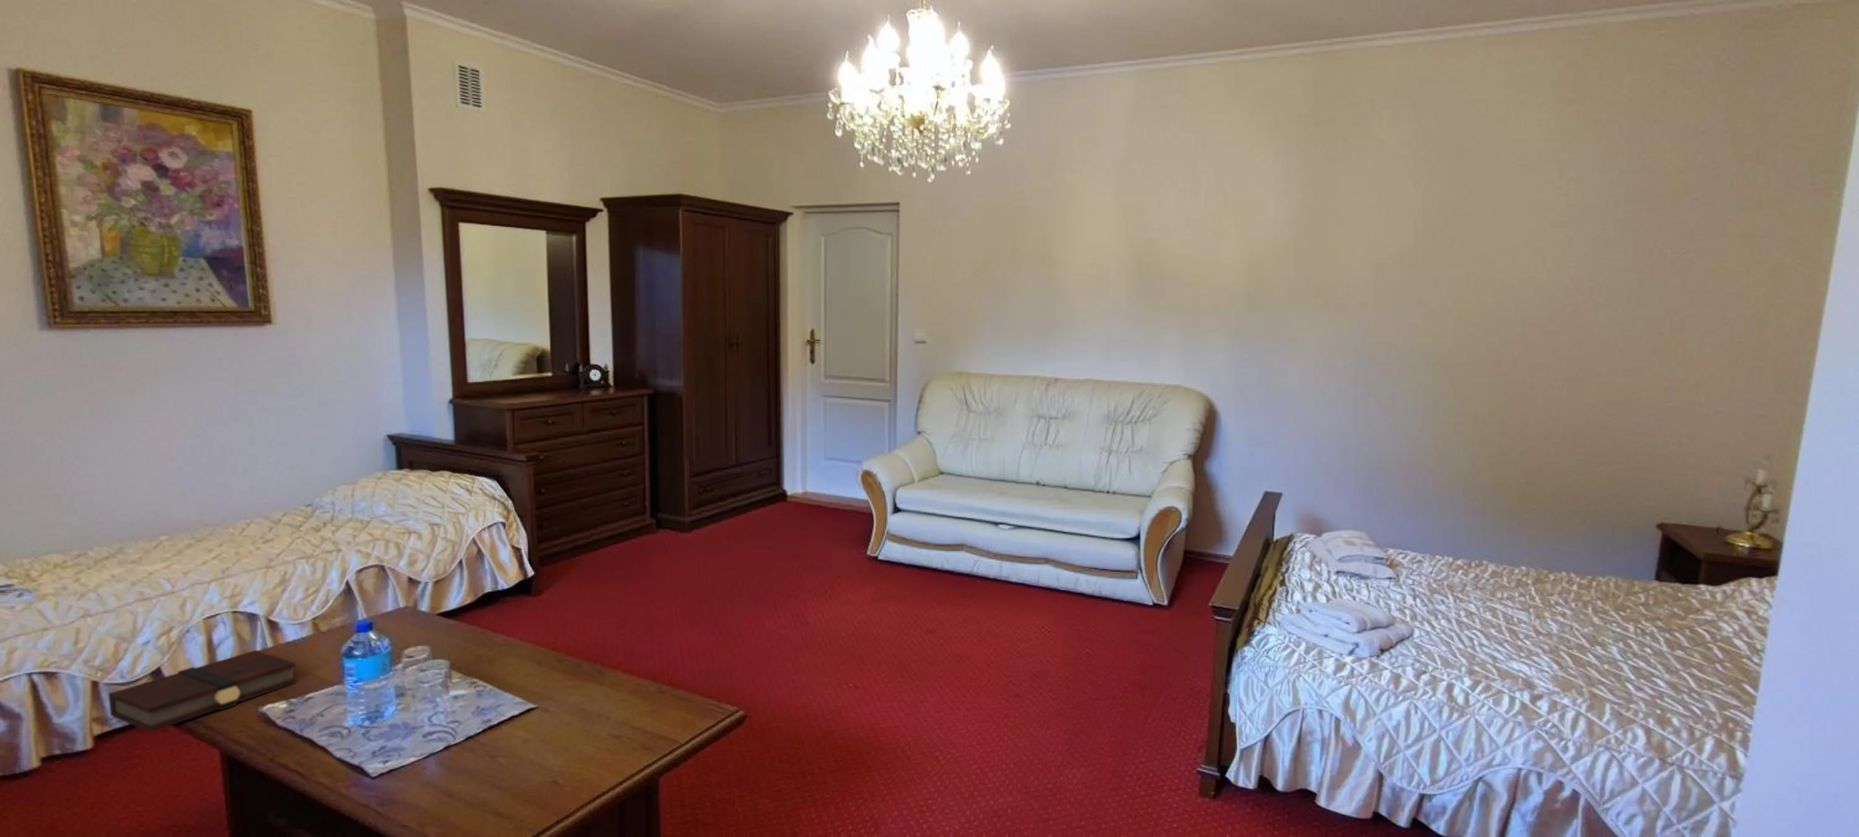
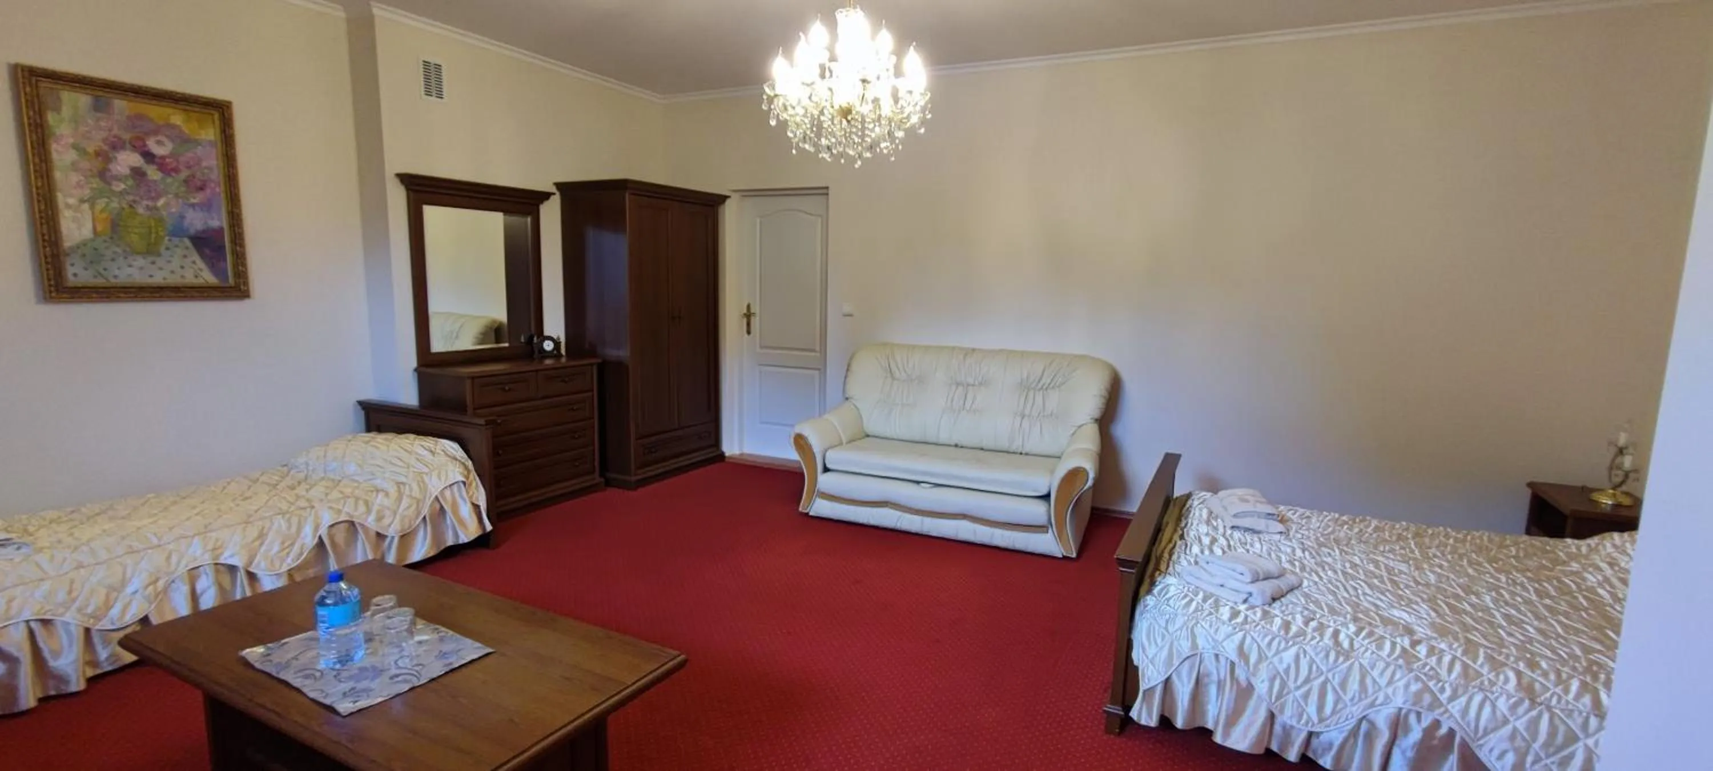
- book (207, 688)
